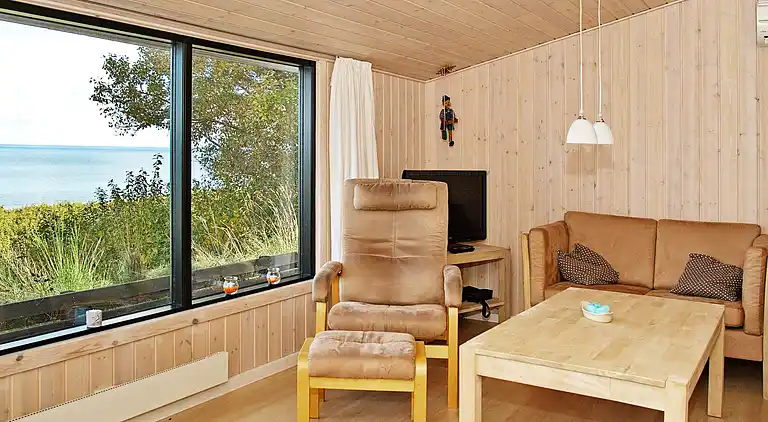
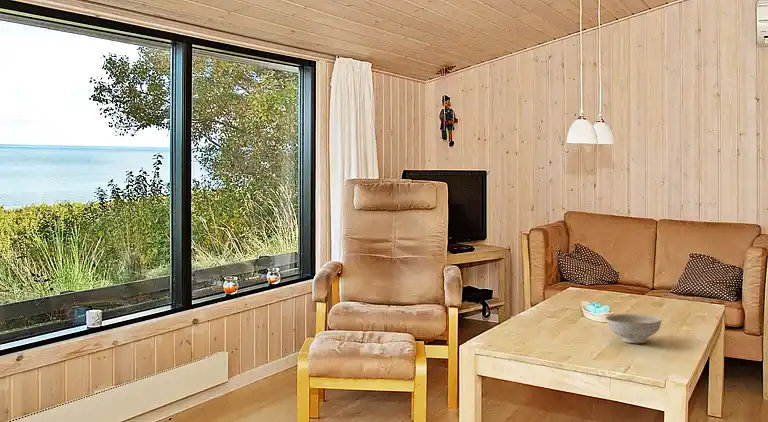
+ decorative bowl (633, 329)
